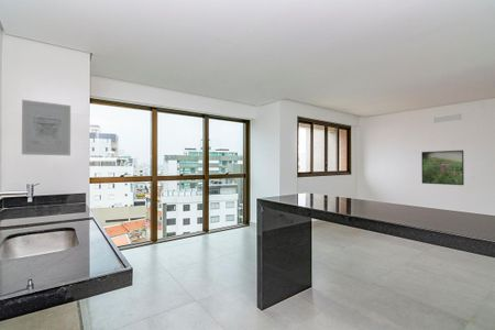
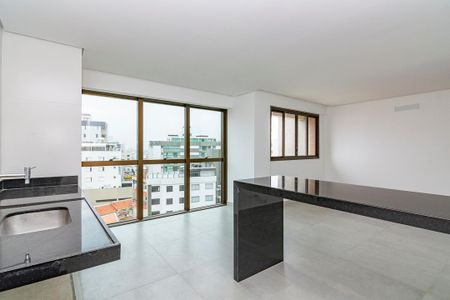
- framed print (441, 167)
- wall art (47, 129)
